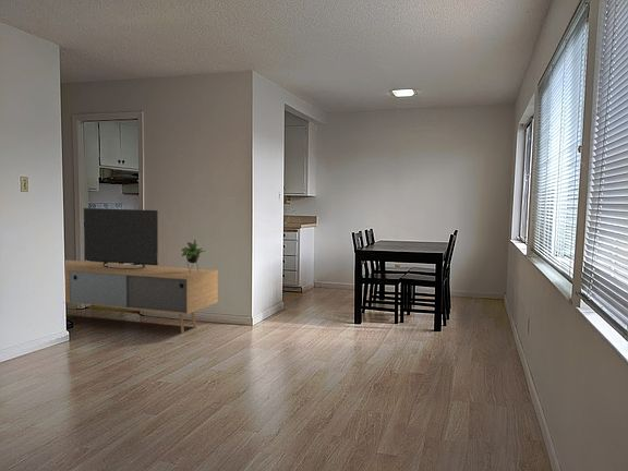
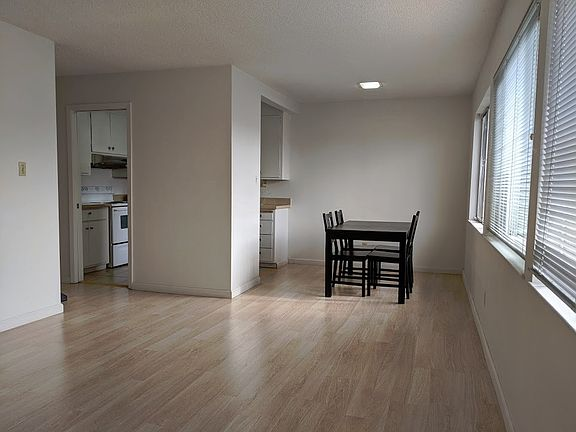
- media console (117, 266)
